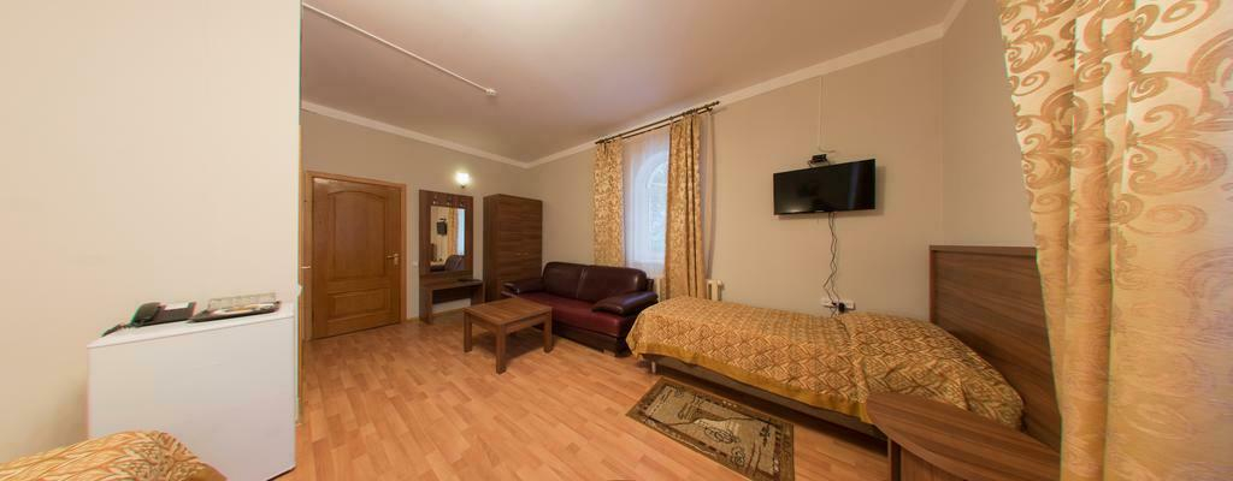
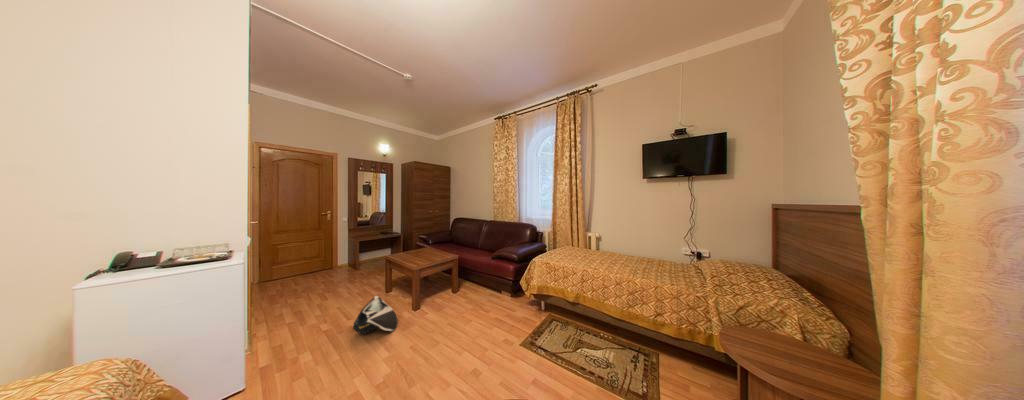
+ bag (375, 315)
